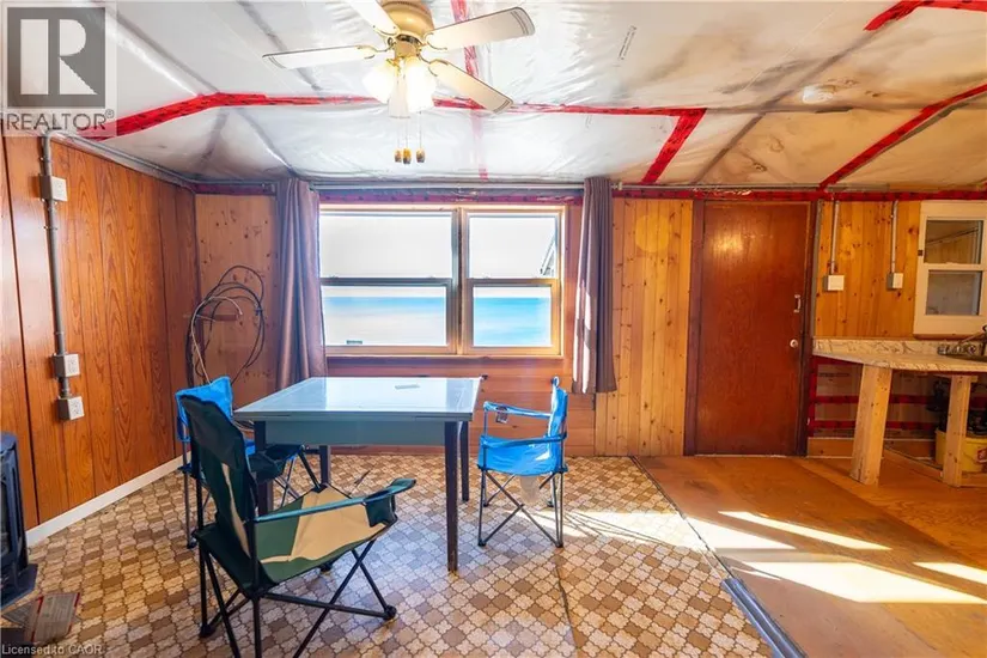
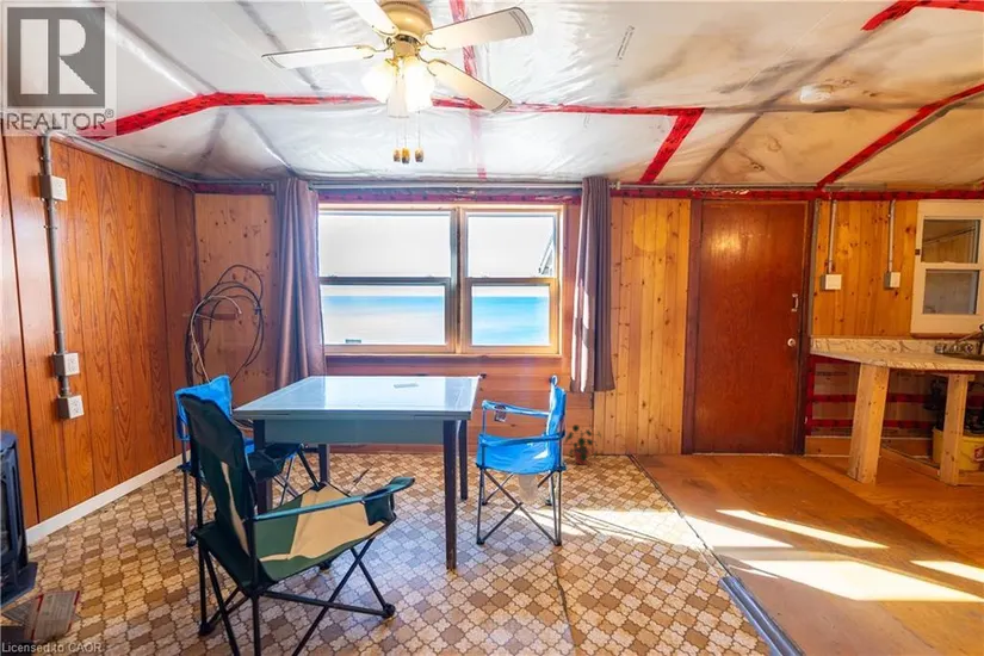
+ potted plant (583, 441)
